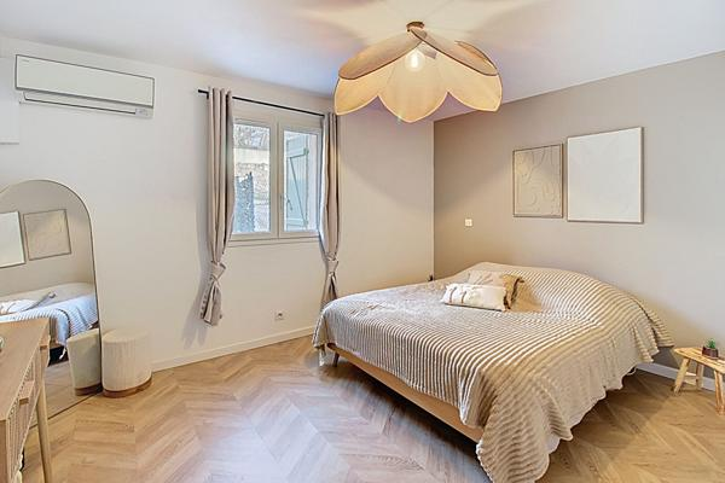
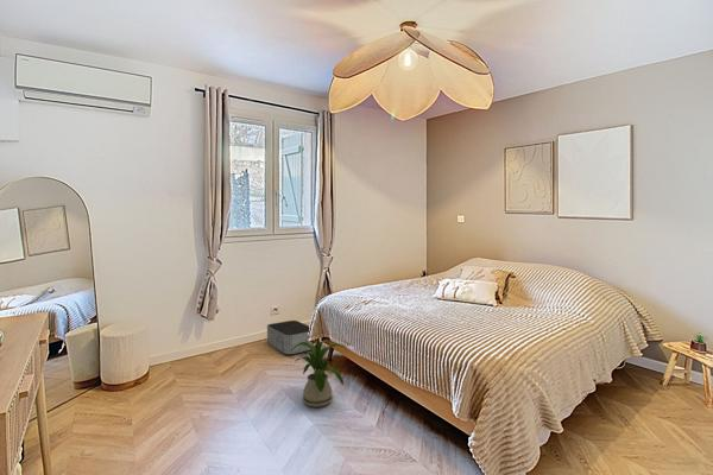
+ storage bin (291, 336)
+ house plant (320, 366)
